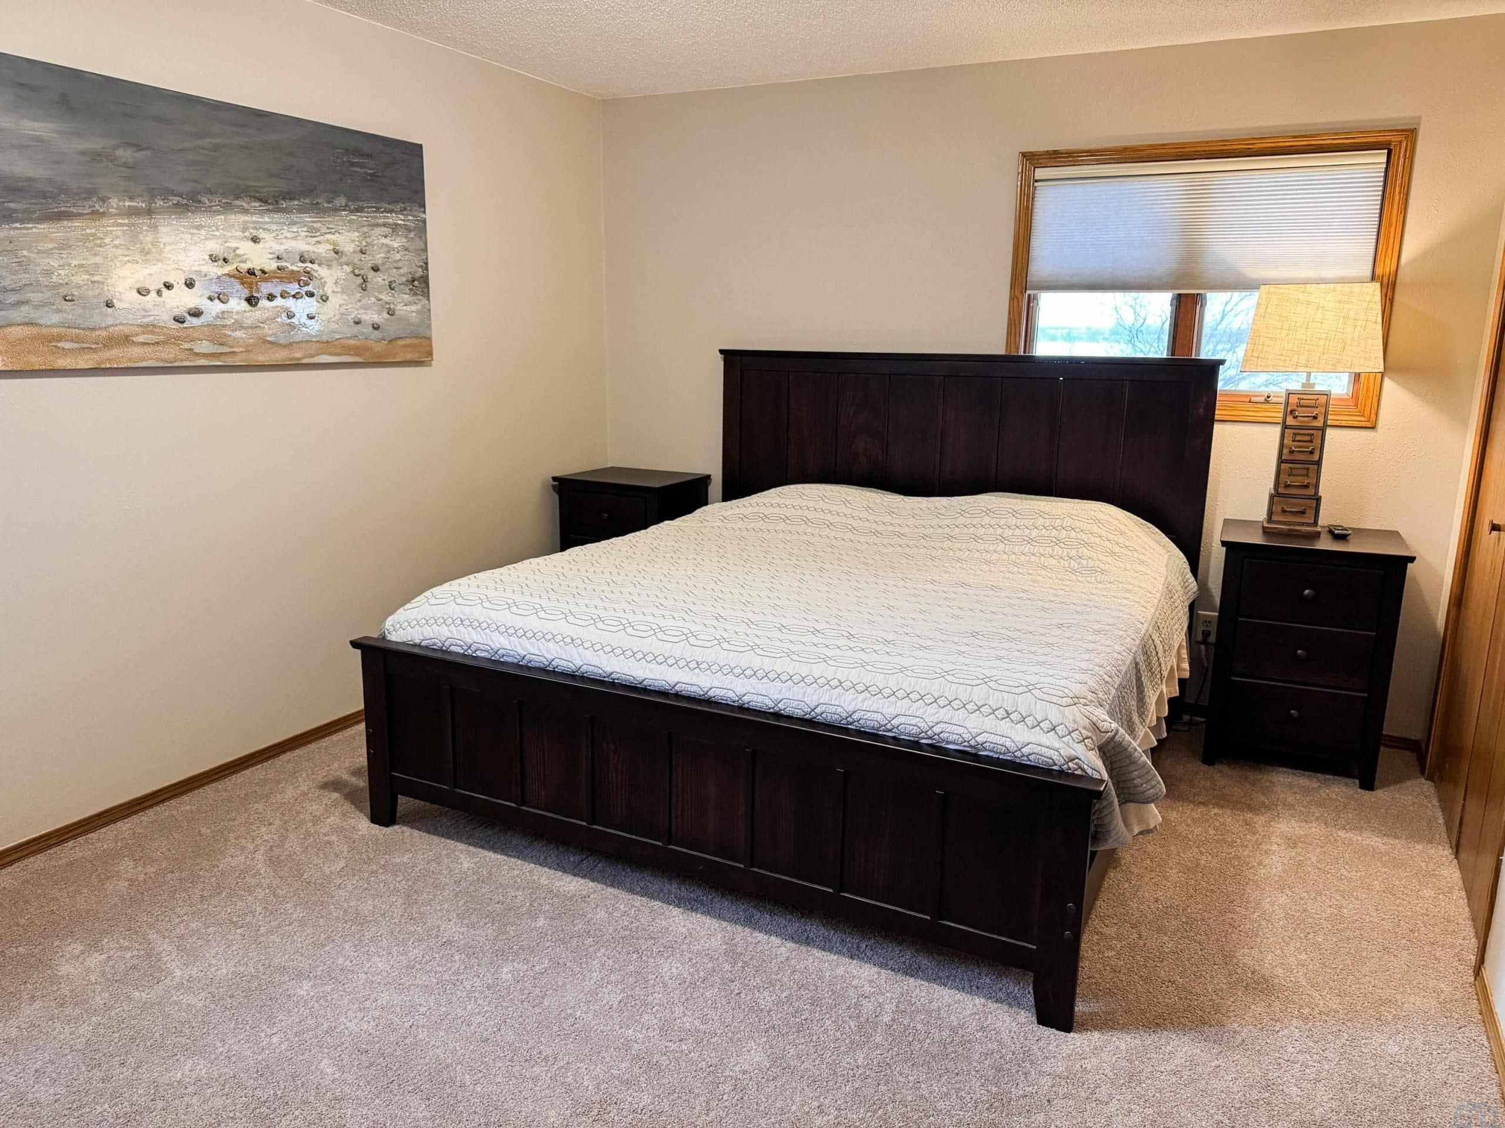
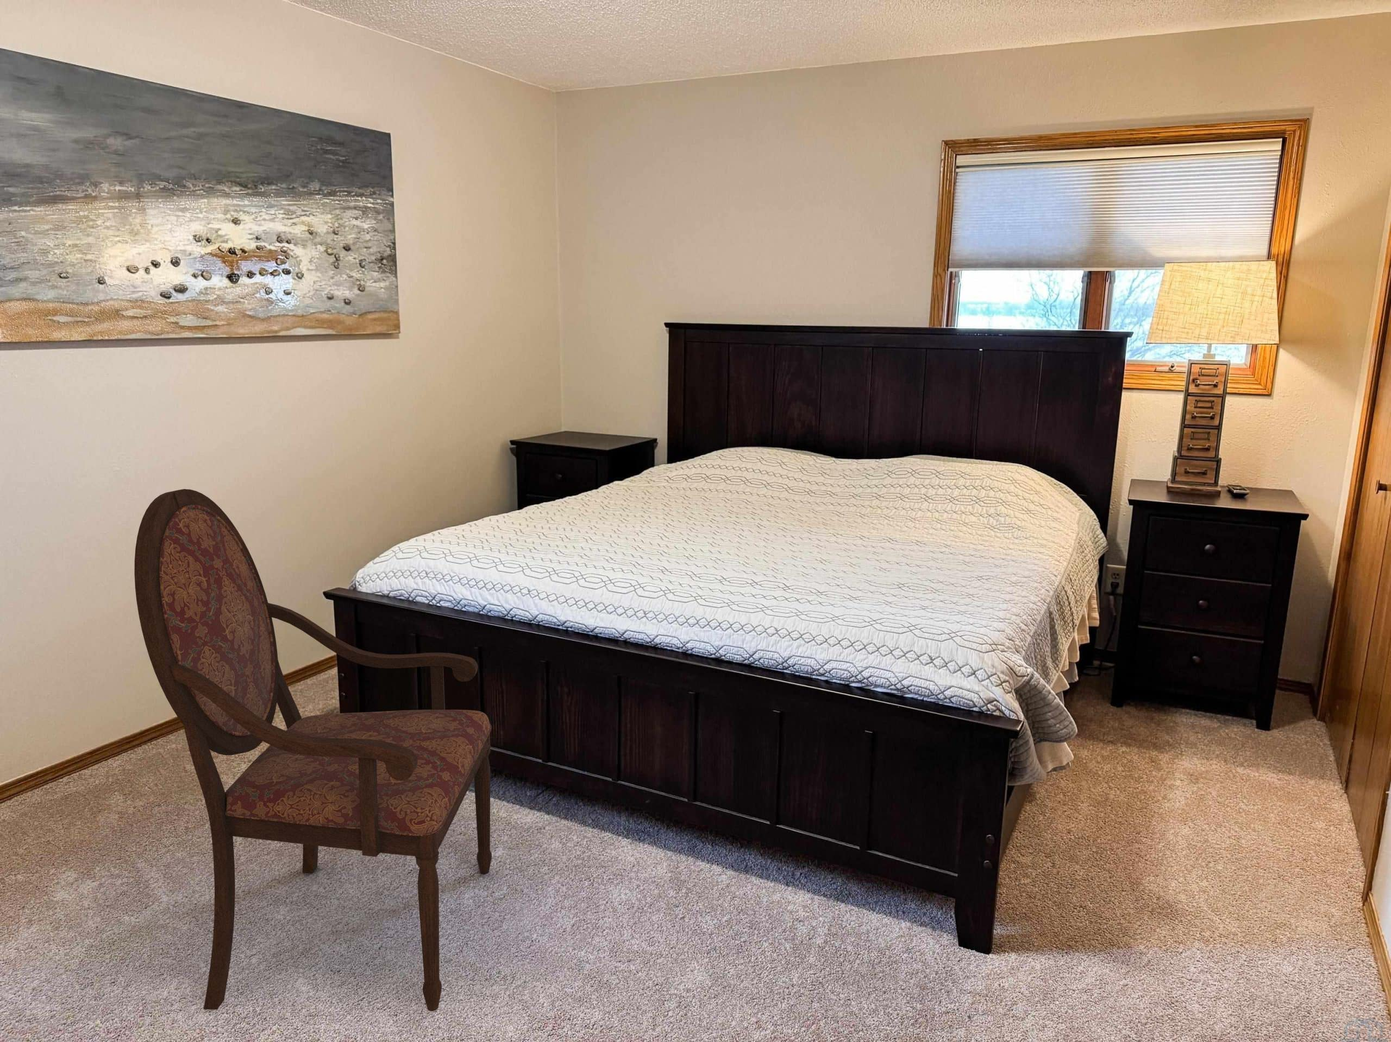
+ armchair (327, 721)
